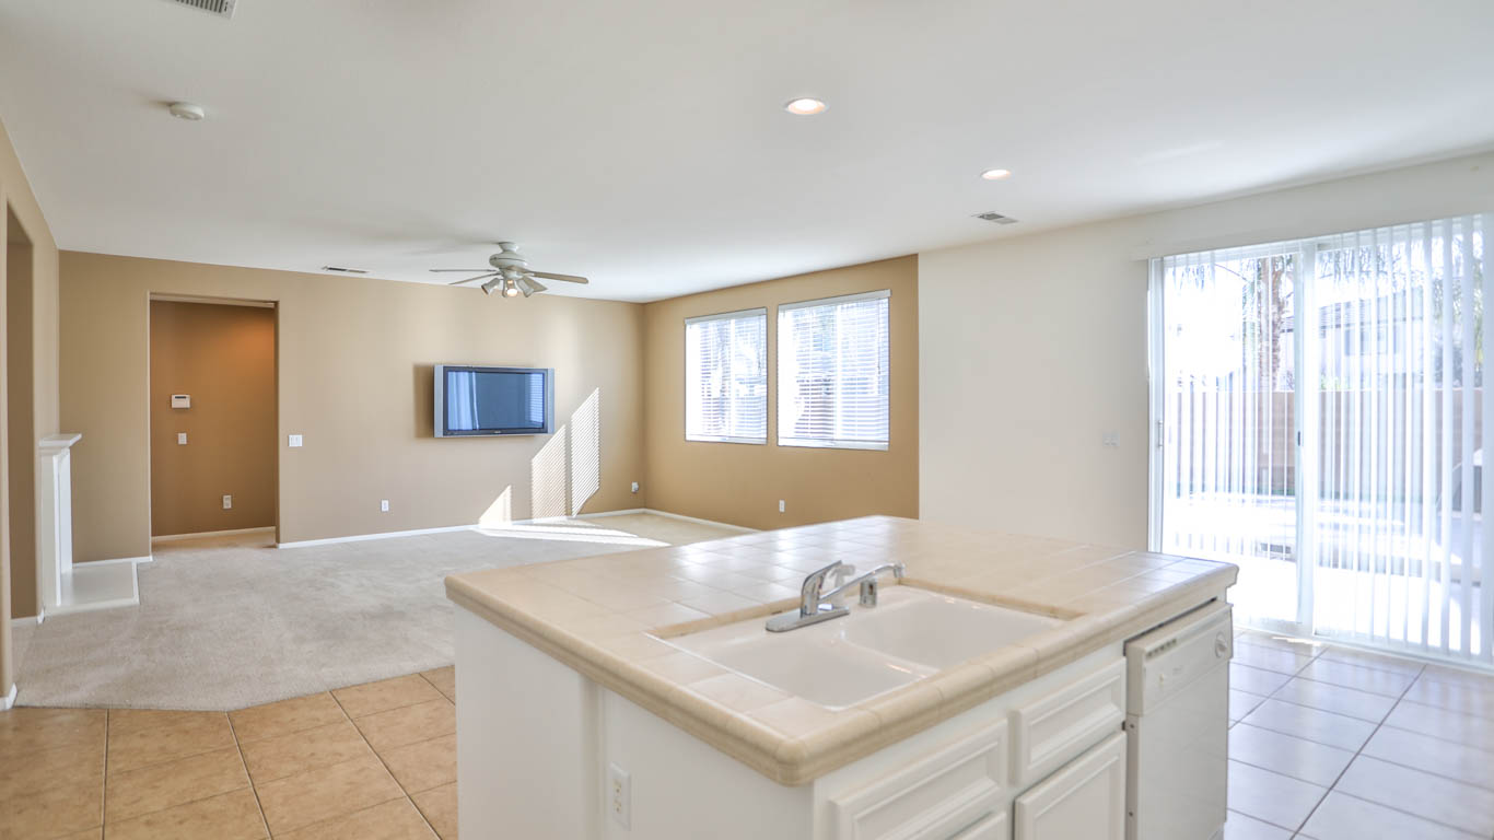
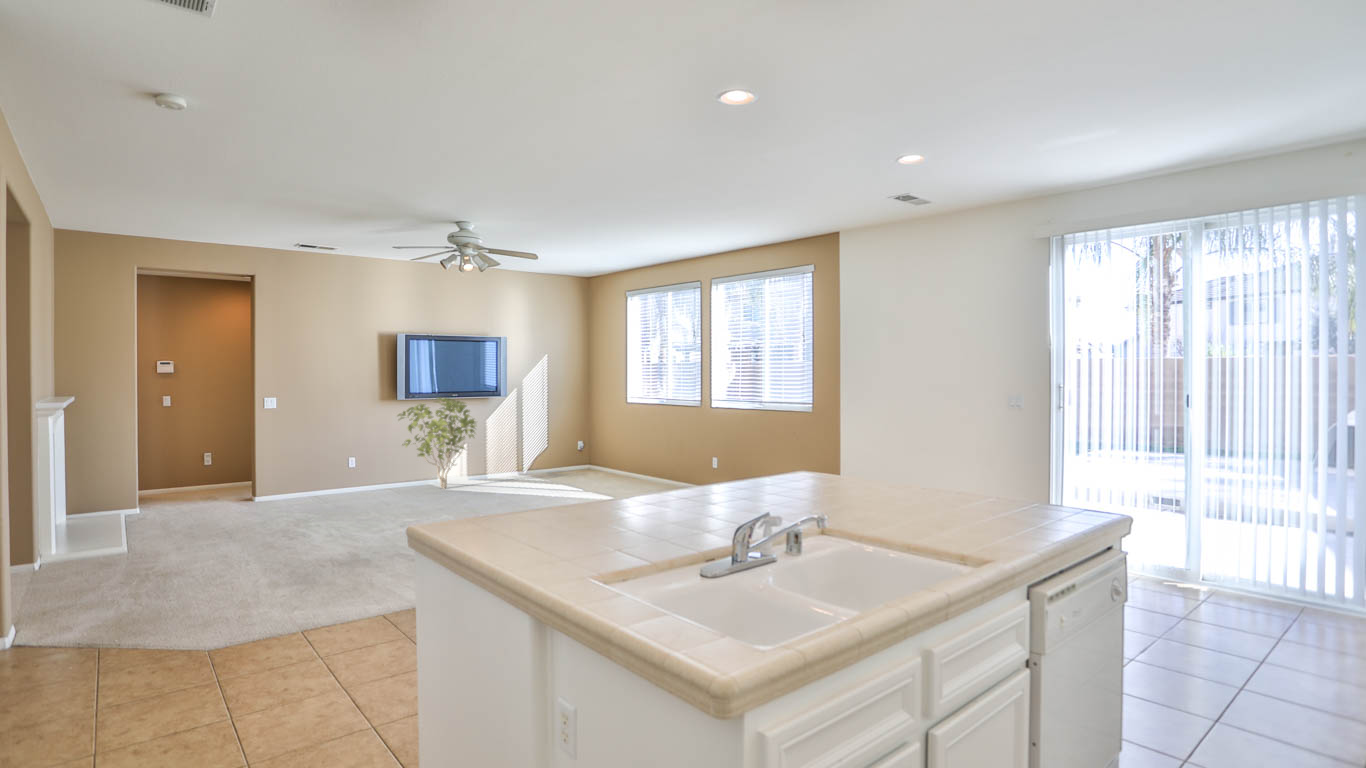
+ shrub (442, 442)
